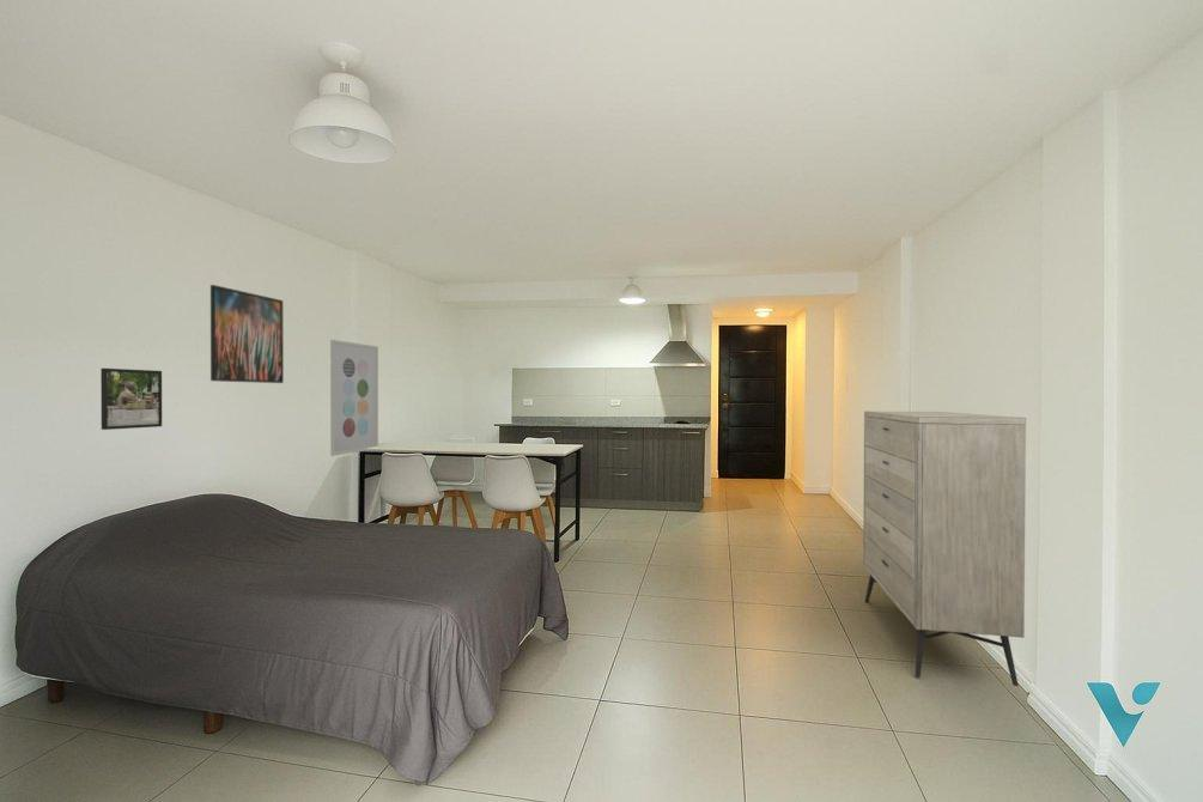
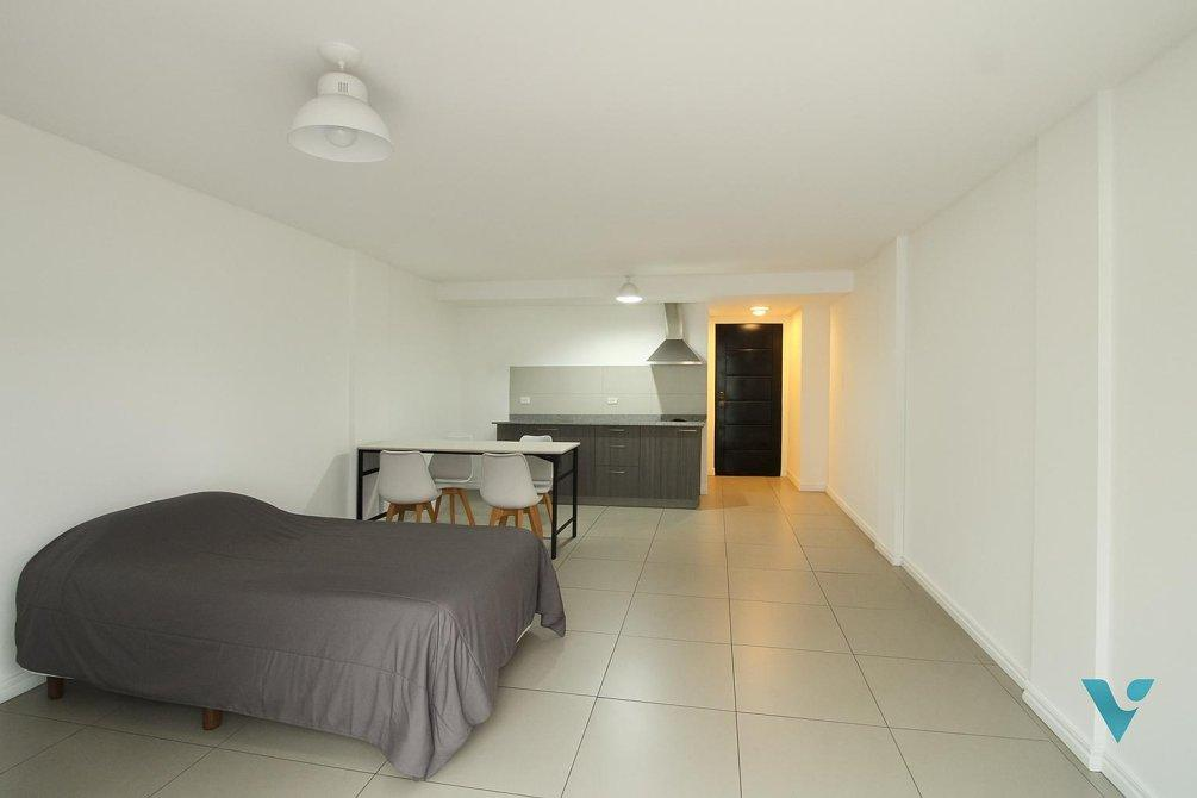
- wall art (356, 397)
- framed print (249, 338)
- dresser (929, 525)
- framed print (133, 399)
